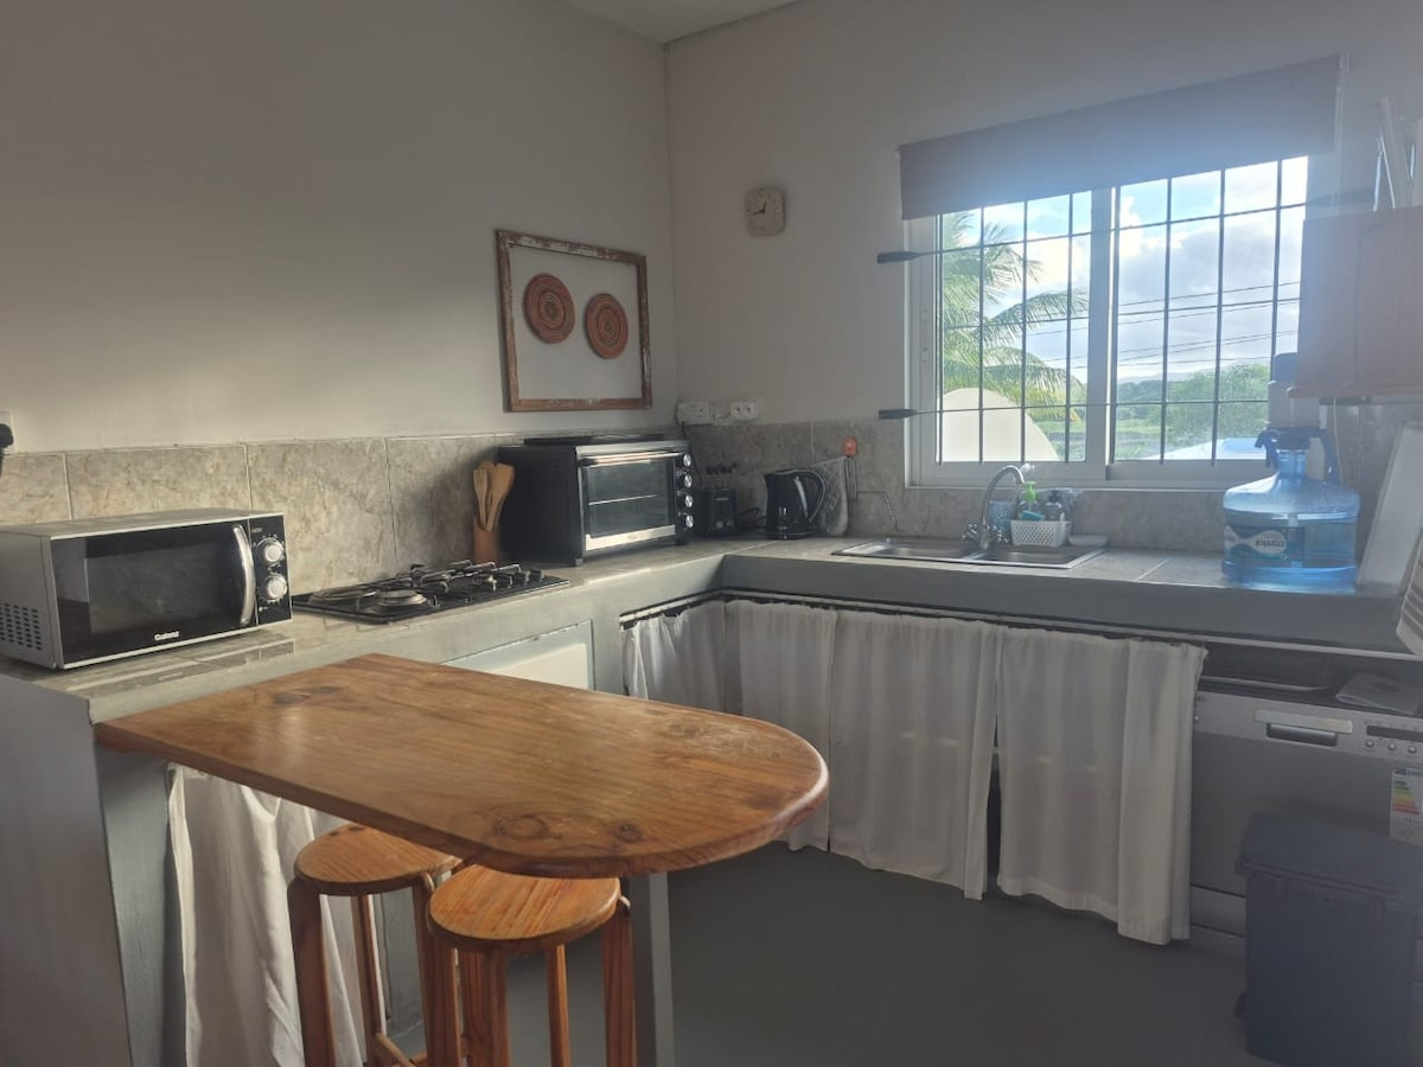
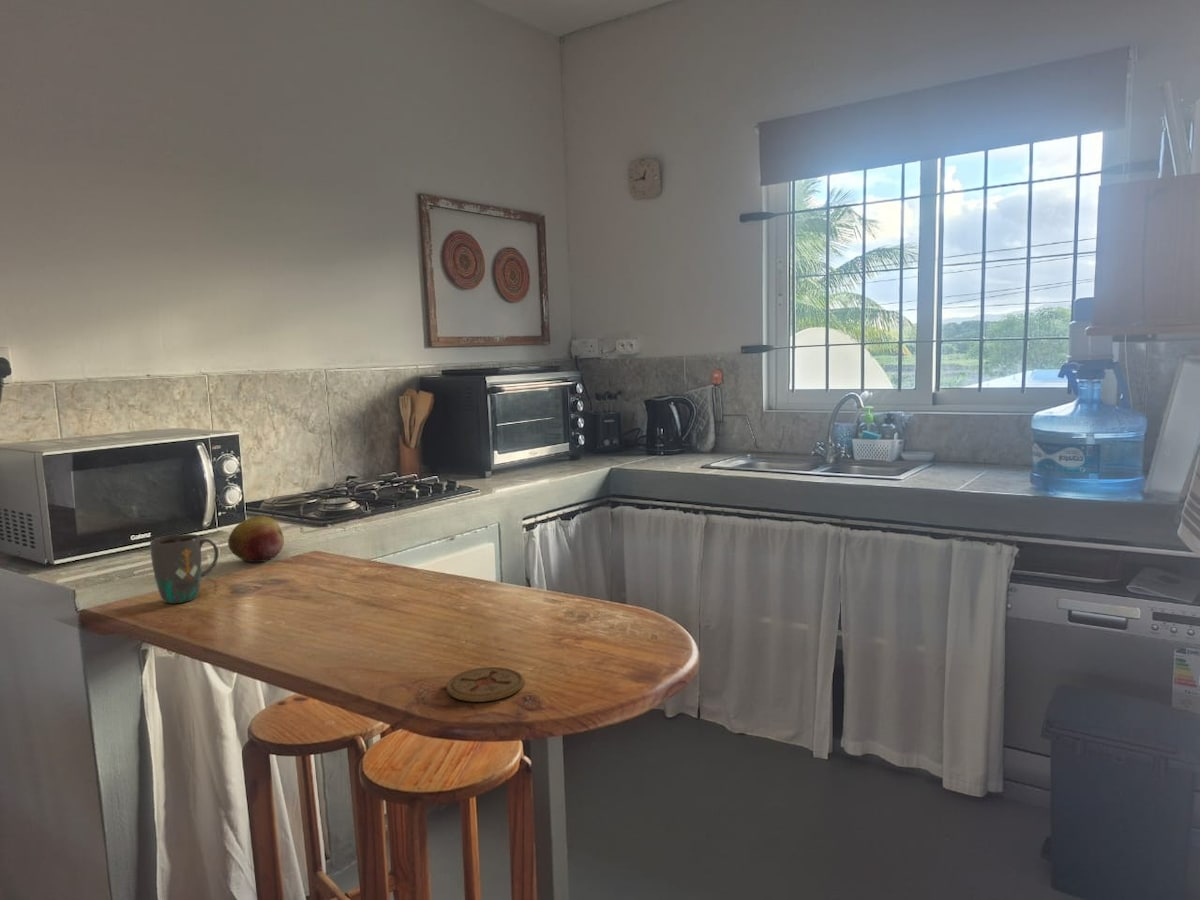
+ mug (187, 567)
+ fruit (257, 537)
+ coaster (485, 683)
